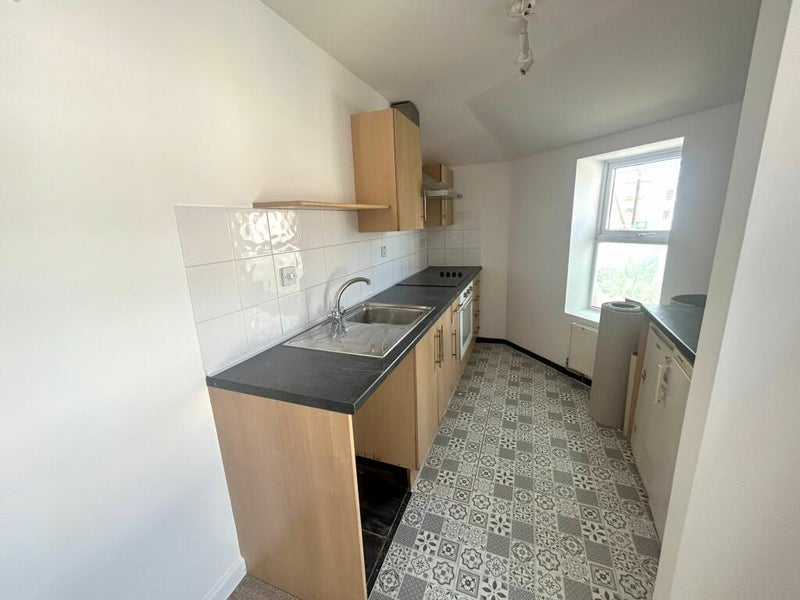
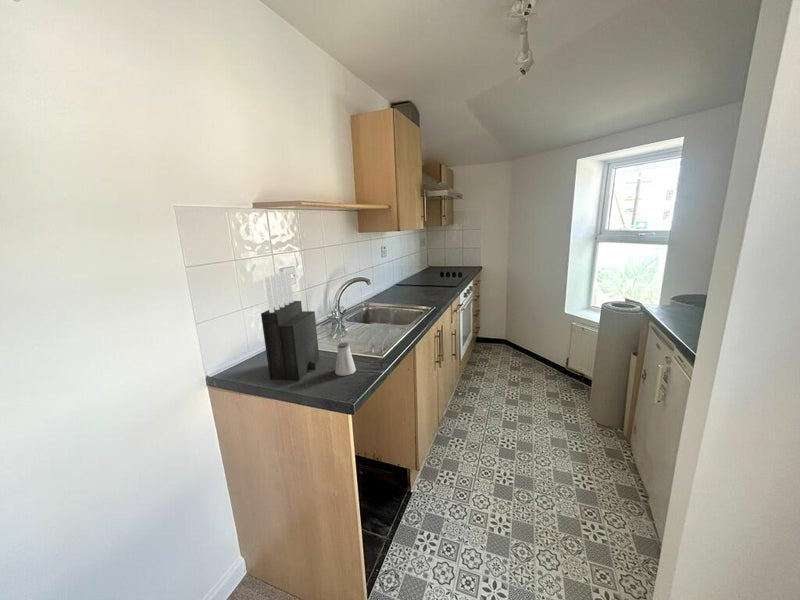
+ knife block (294, 322)
+ saltshaker (344, 357)
